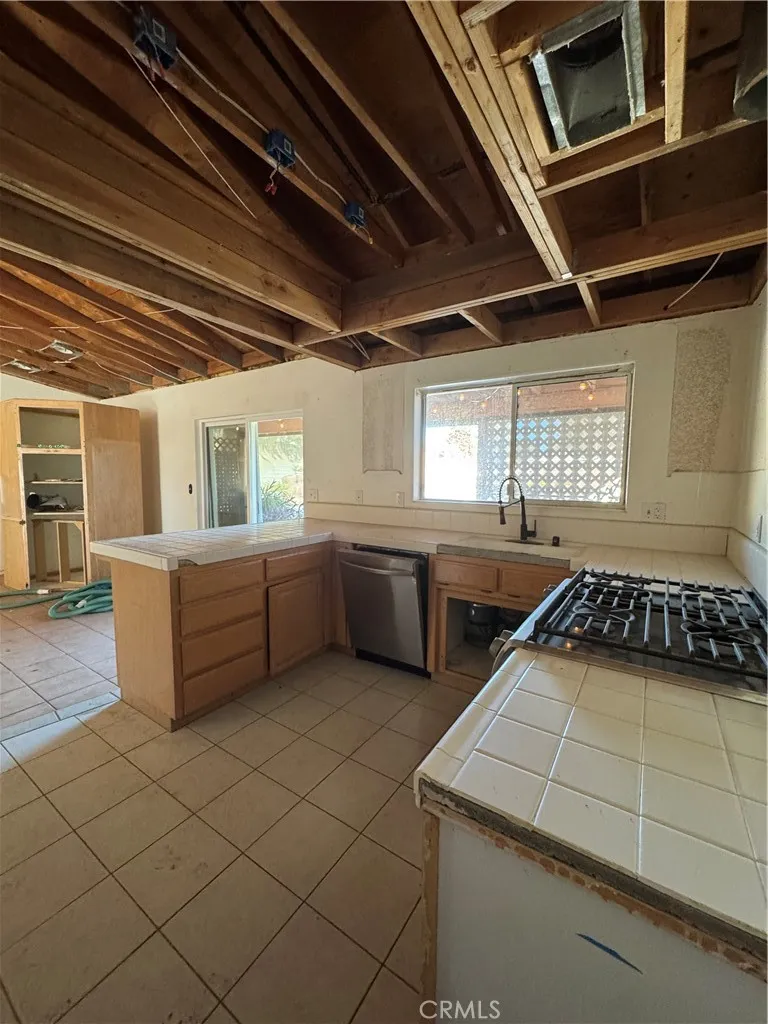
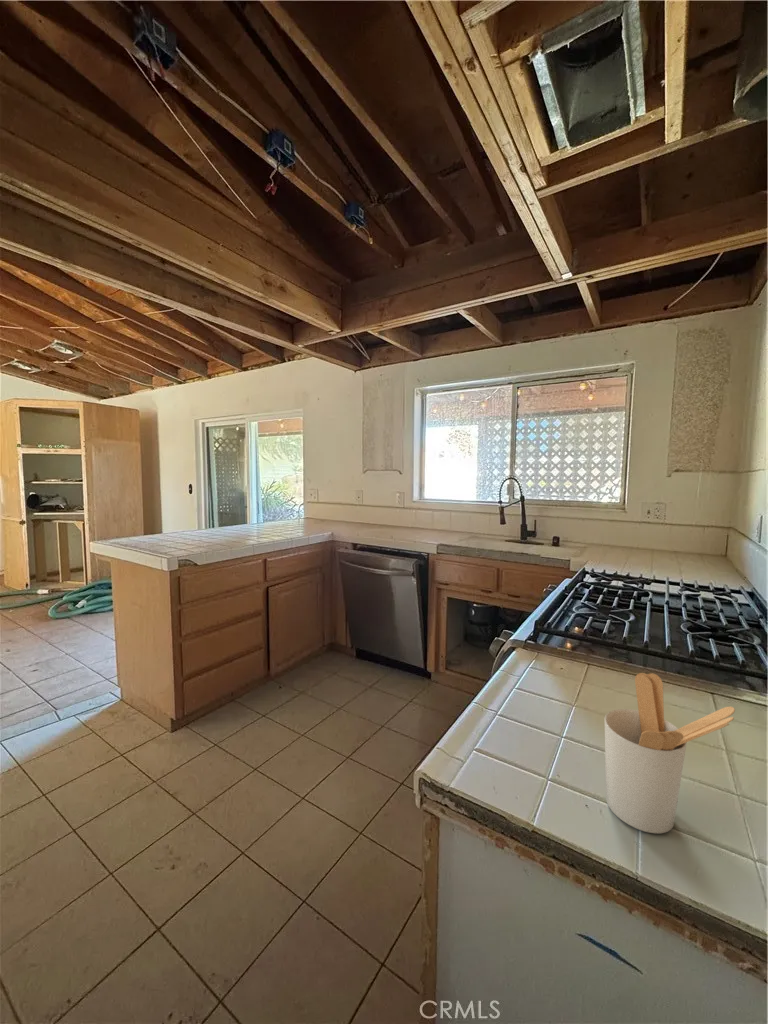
+ utensil holder (664, 756)
